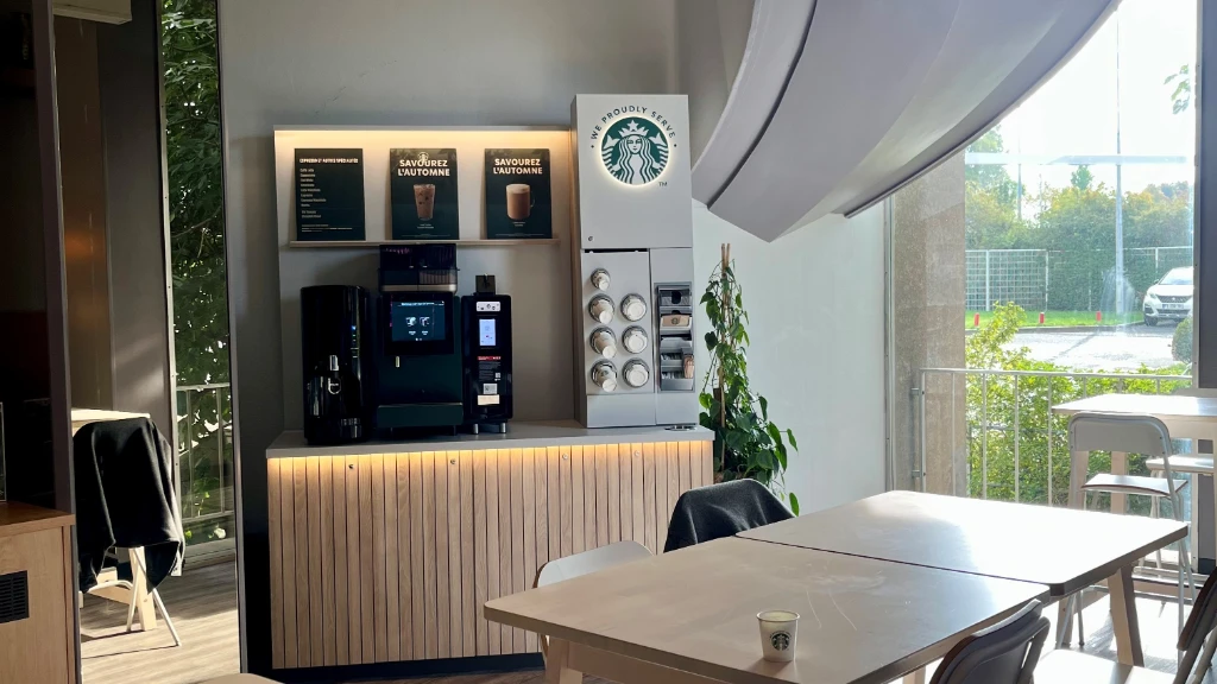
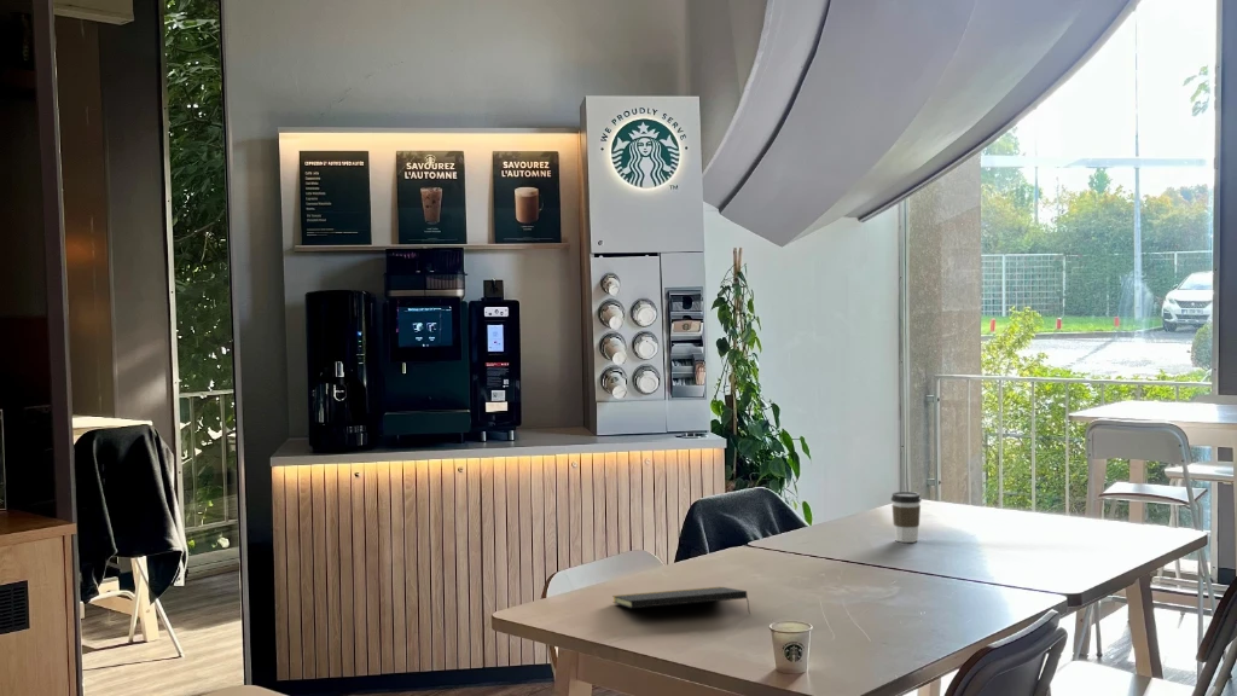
+ notepad (678, 597)
+ coffee cup (906, 516)
